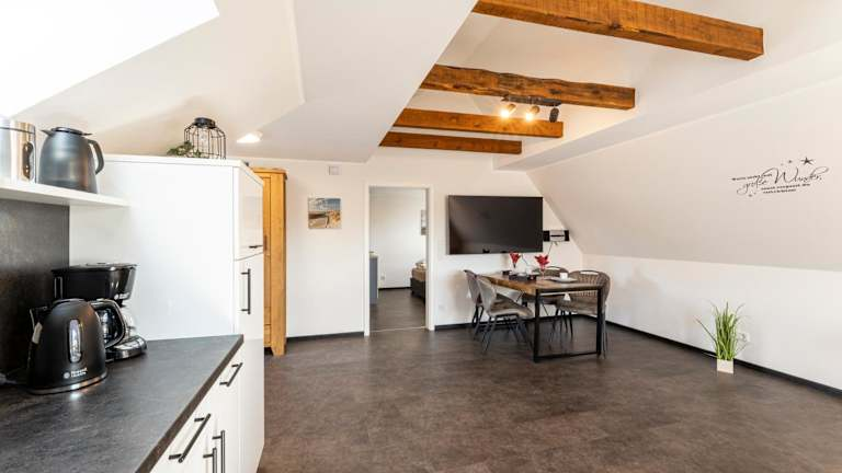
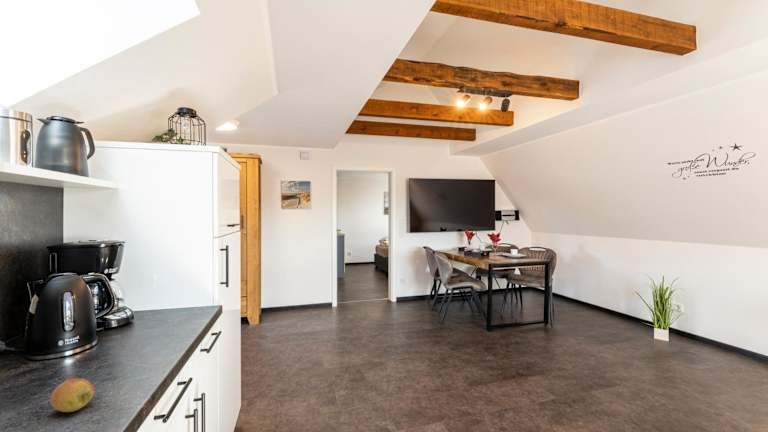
+ apple (71, 394)
